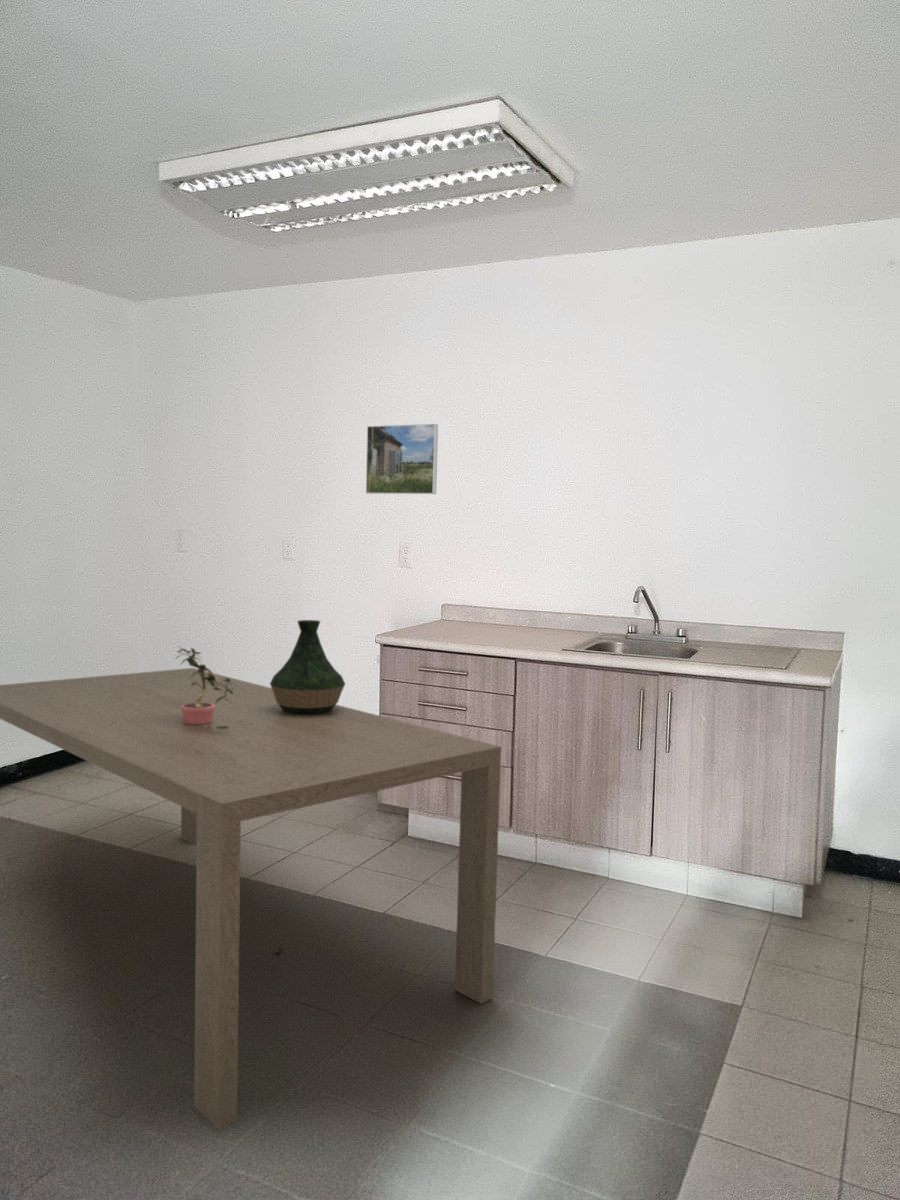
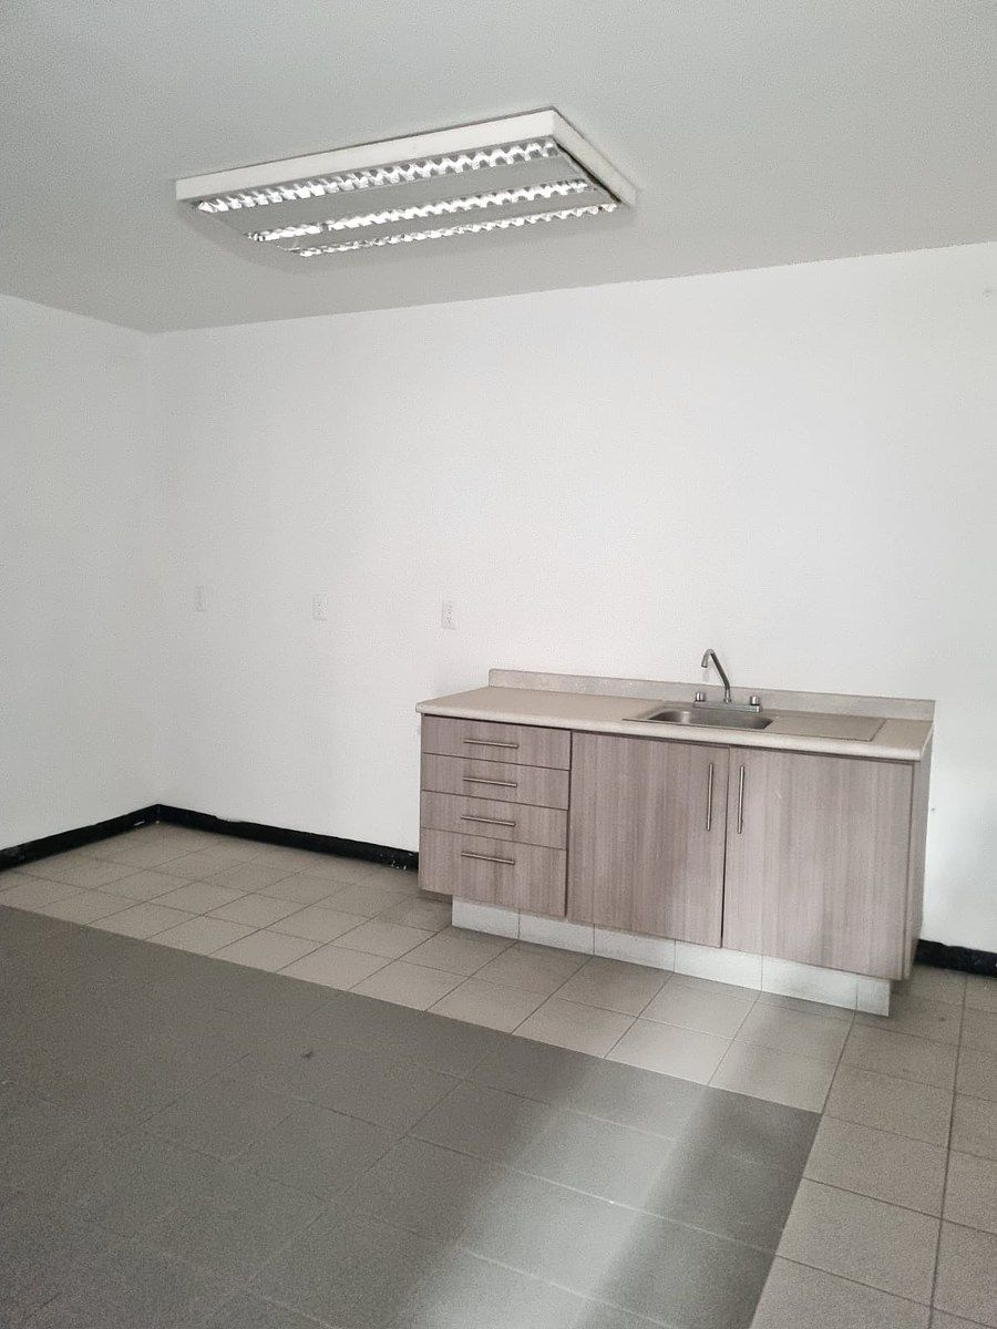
- potted plant (203, 685)
- dining table (201, 827)
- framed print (401, 459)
- vase (308, 665)
